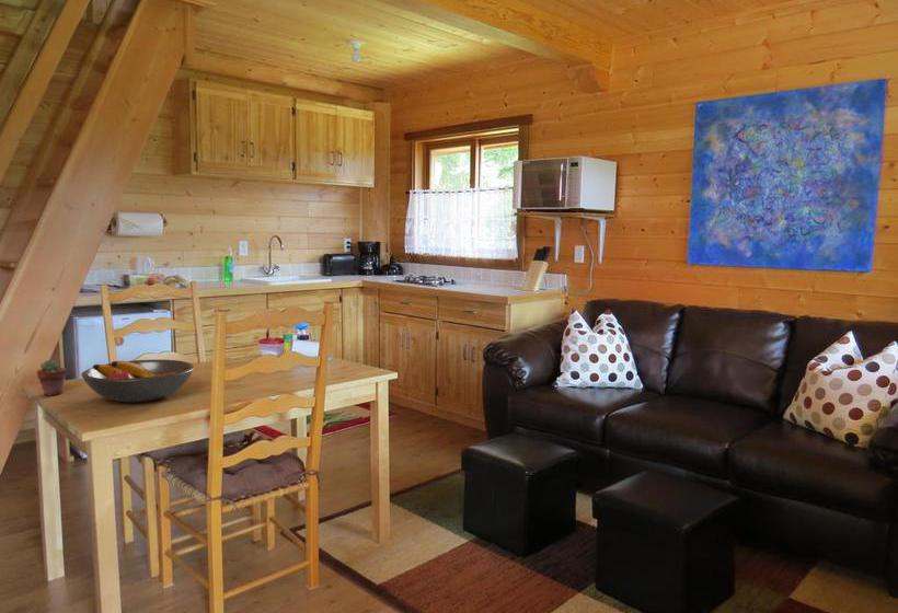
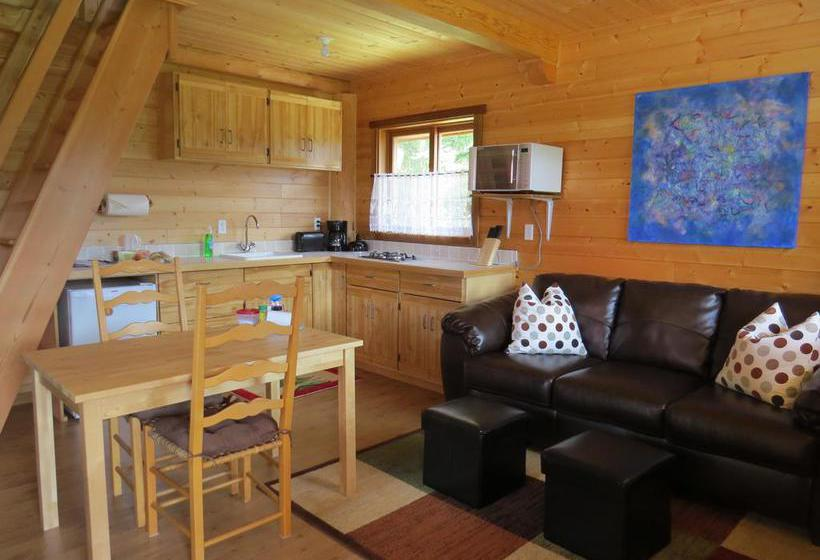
- potted succulent (51, 377)
- fruit bowl (139, 379)
